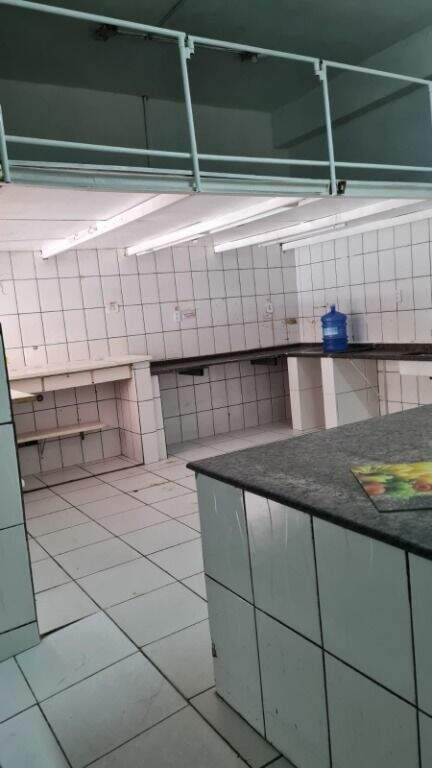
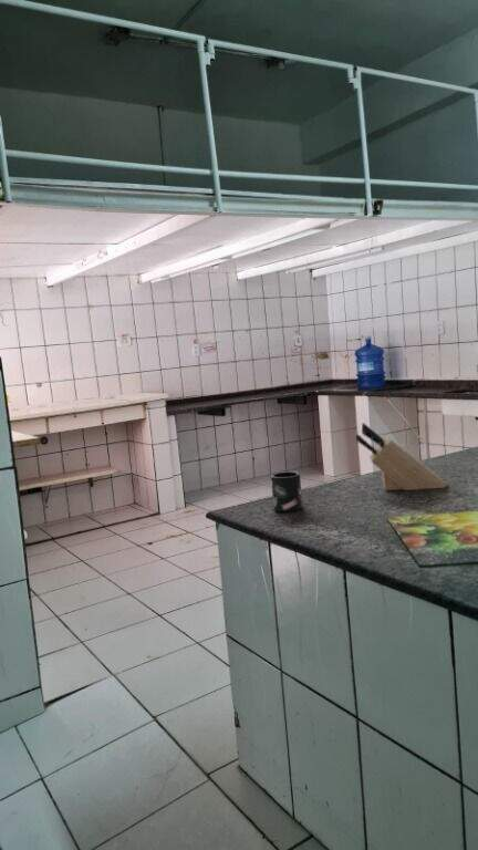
+ mug (288, 489)
+ knife block (399, 454)
